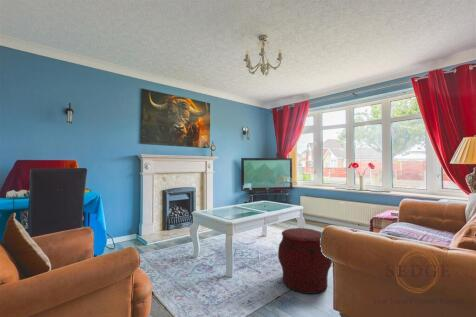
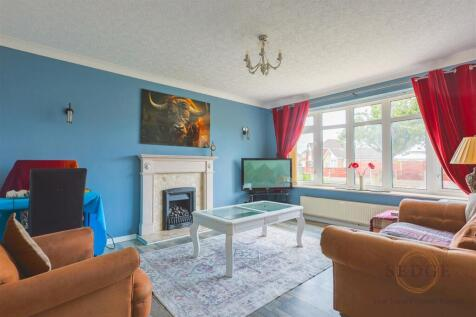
- ottoman (304, 257)
